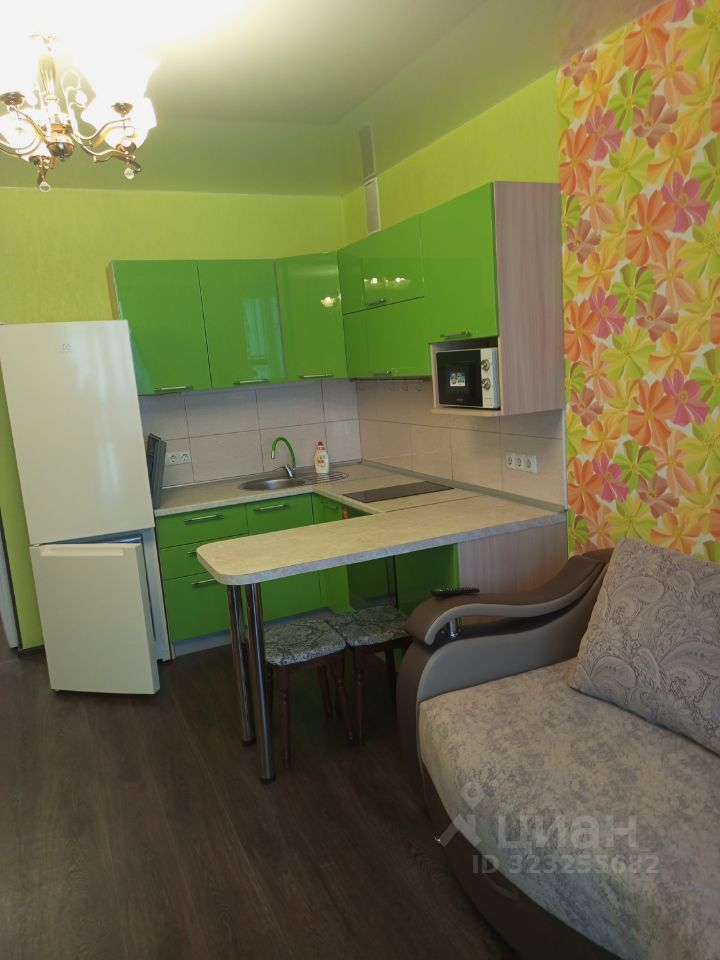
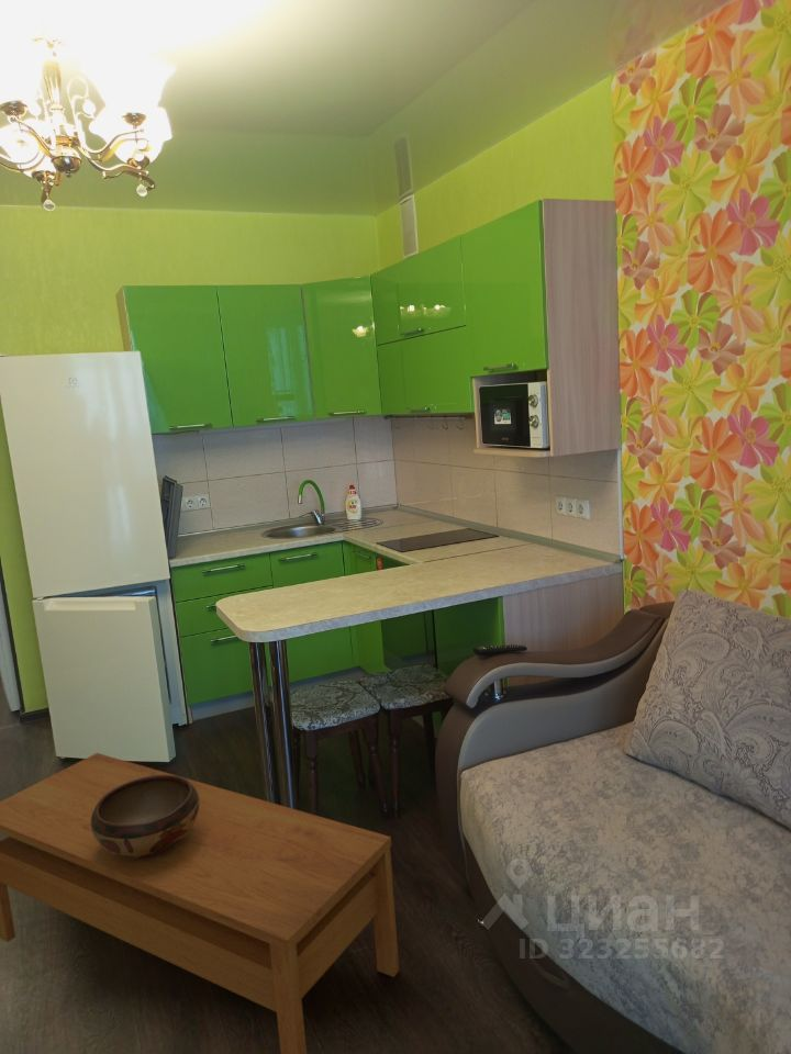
+ coffee table (178, 890)
+ decorative bowl (147, 820)
